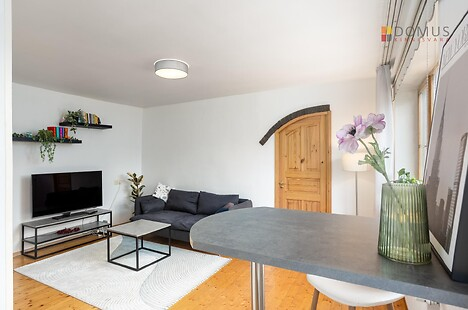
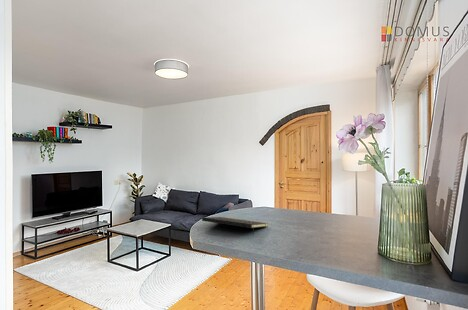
+ notepad (235, 222)
